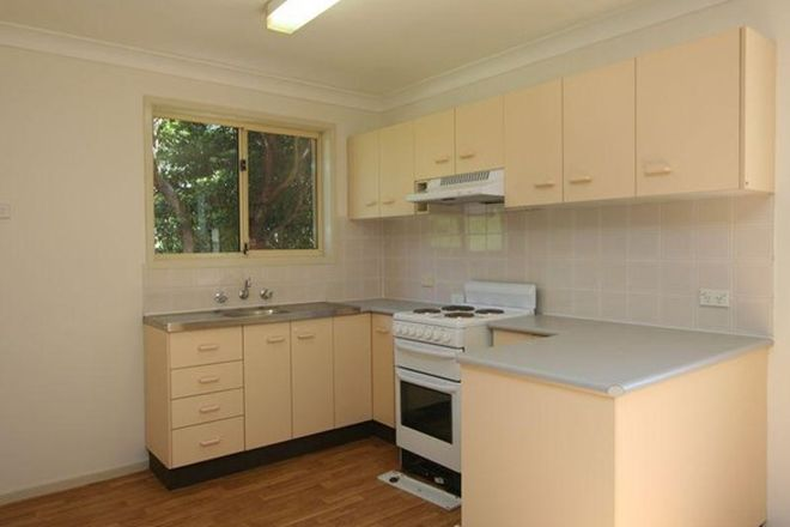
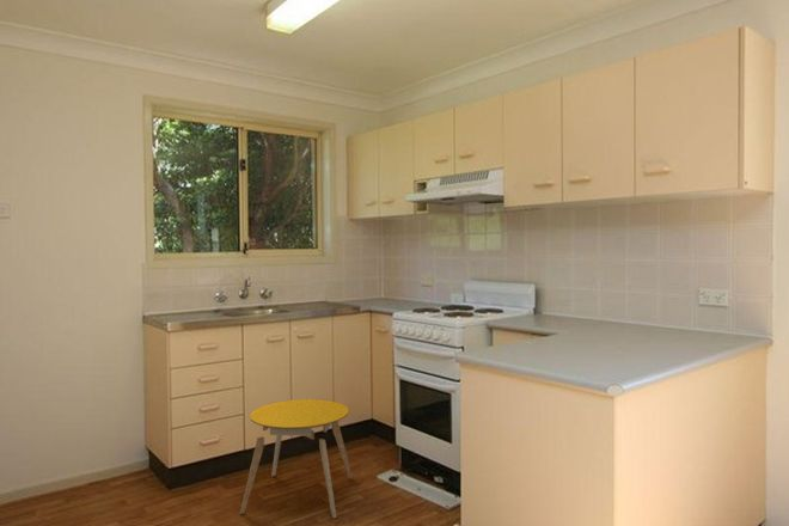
+ stool (308, 438)
